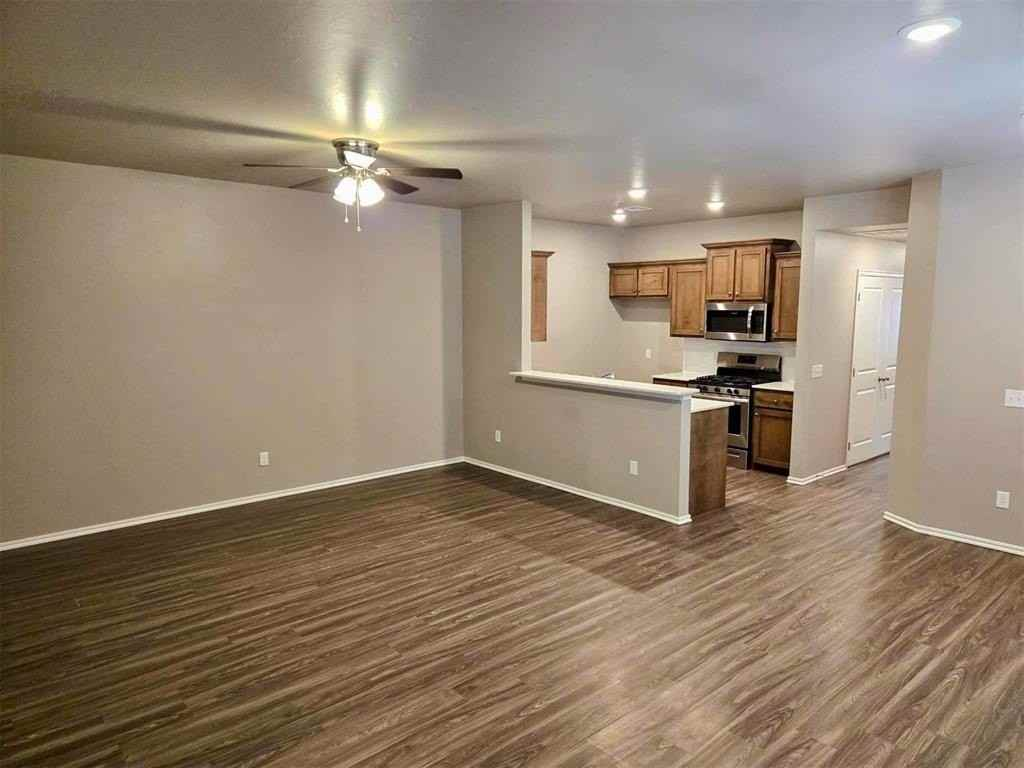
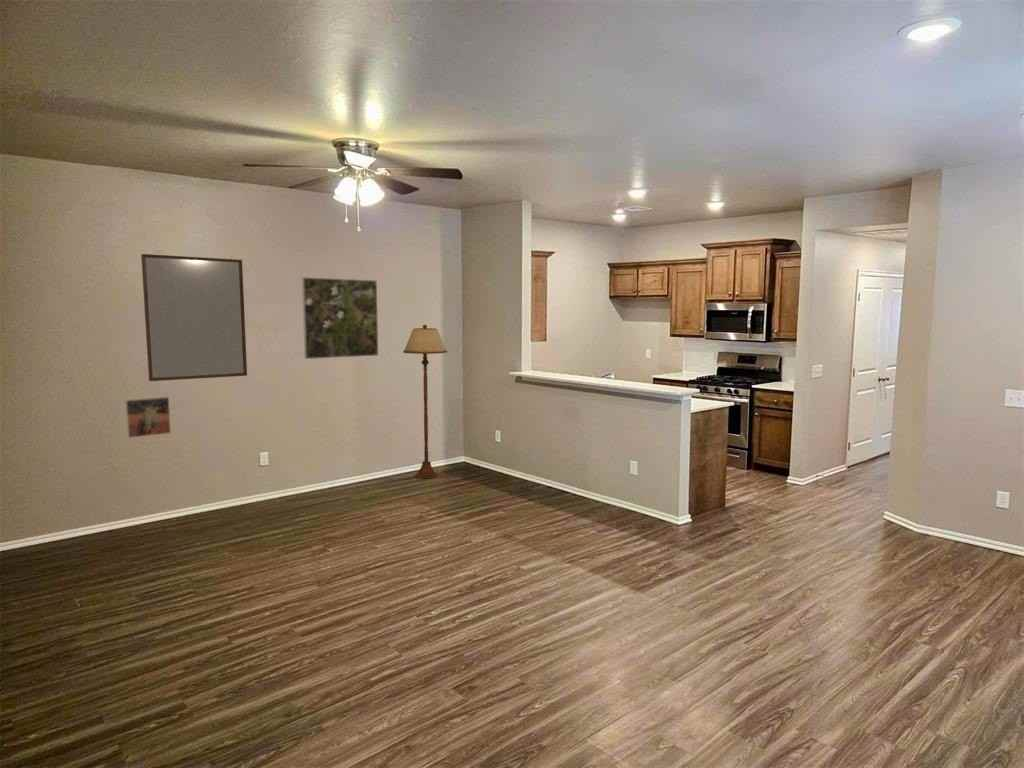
+ home mirror (197, 318)
+ floor lamp (425, 401)
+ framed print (148, 416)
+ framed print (341, 318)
